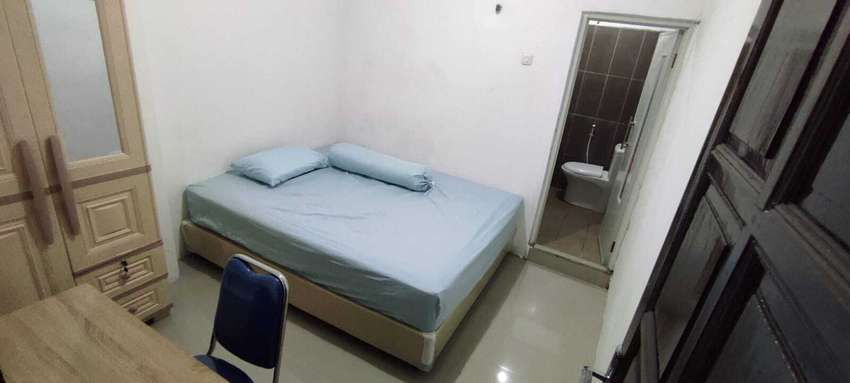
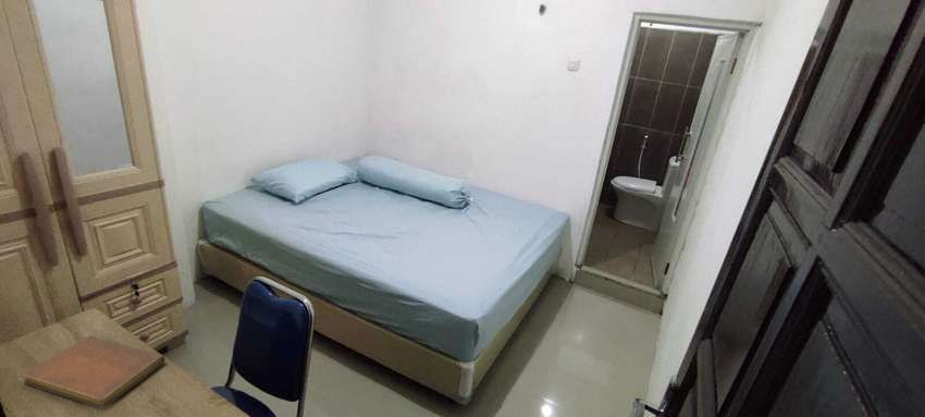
+ notebook (97, 367)
